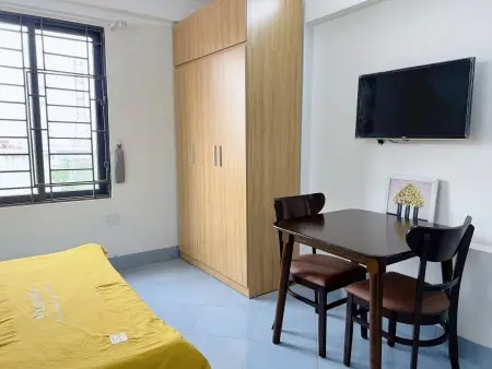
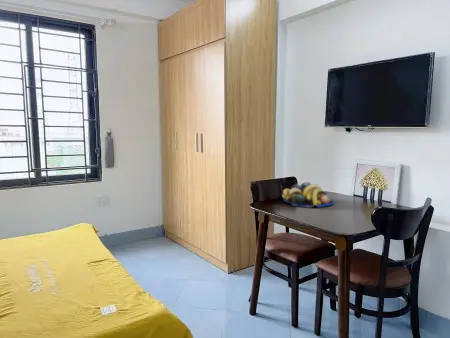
+ fruit bowl (308, 192)
